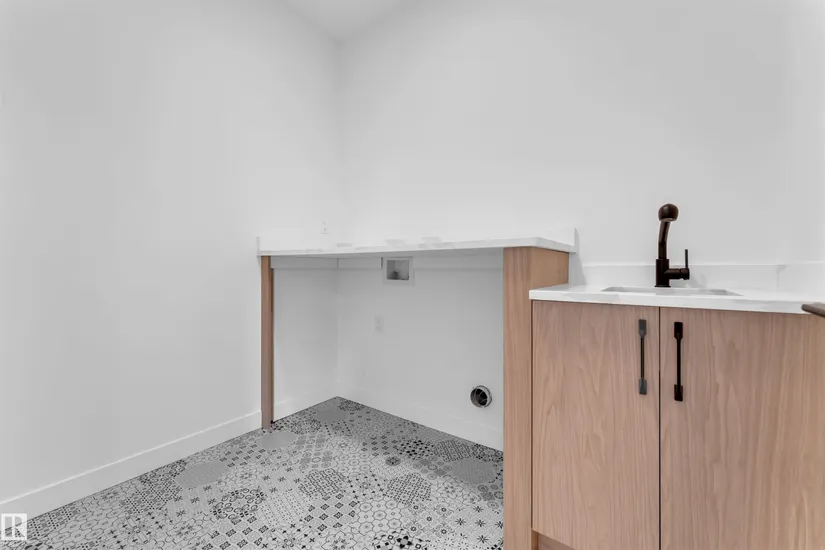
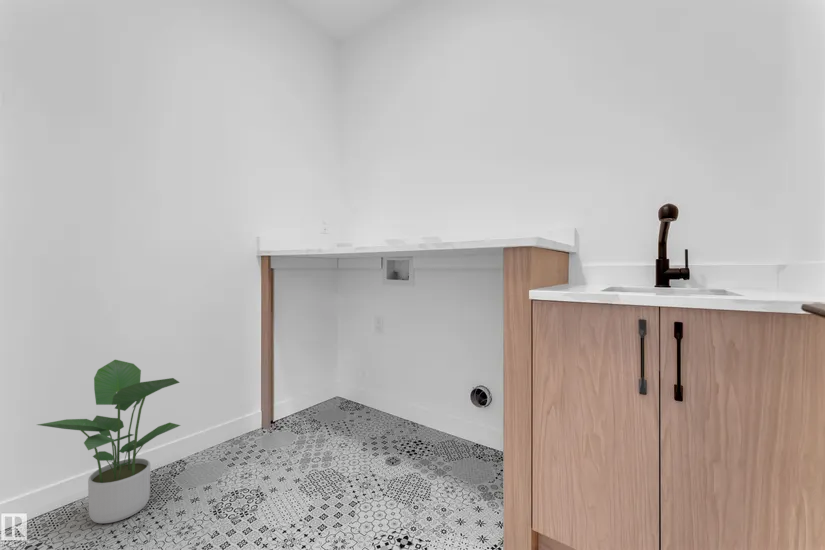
+ potted plant (114, 443)
